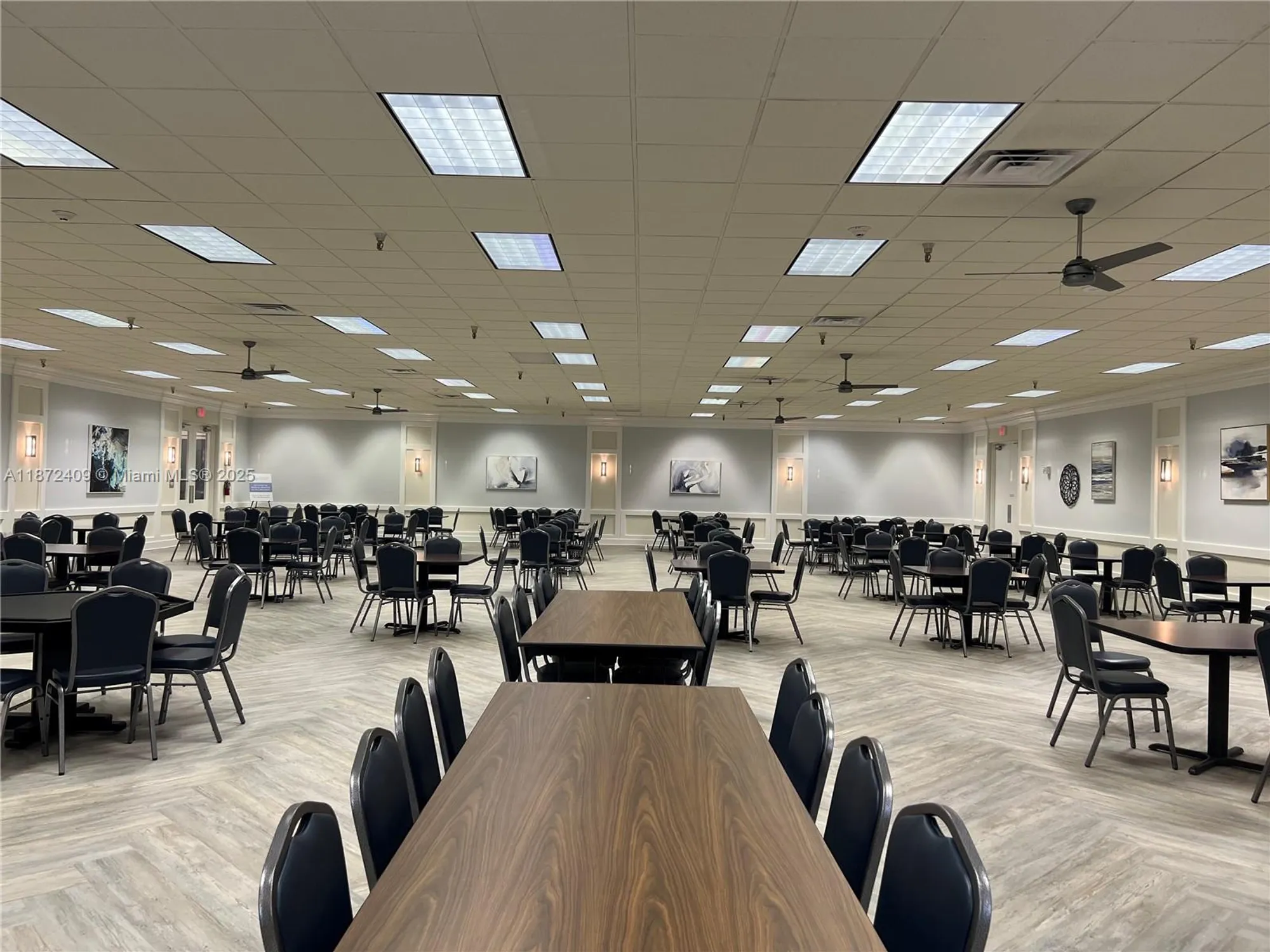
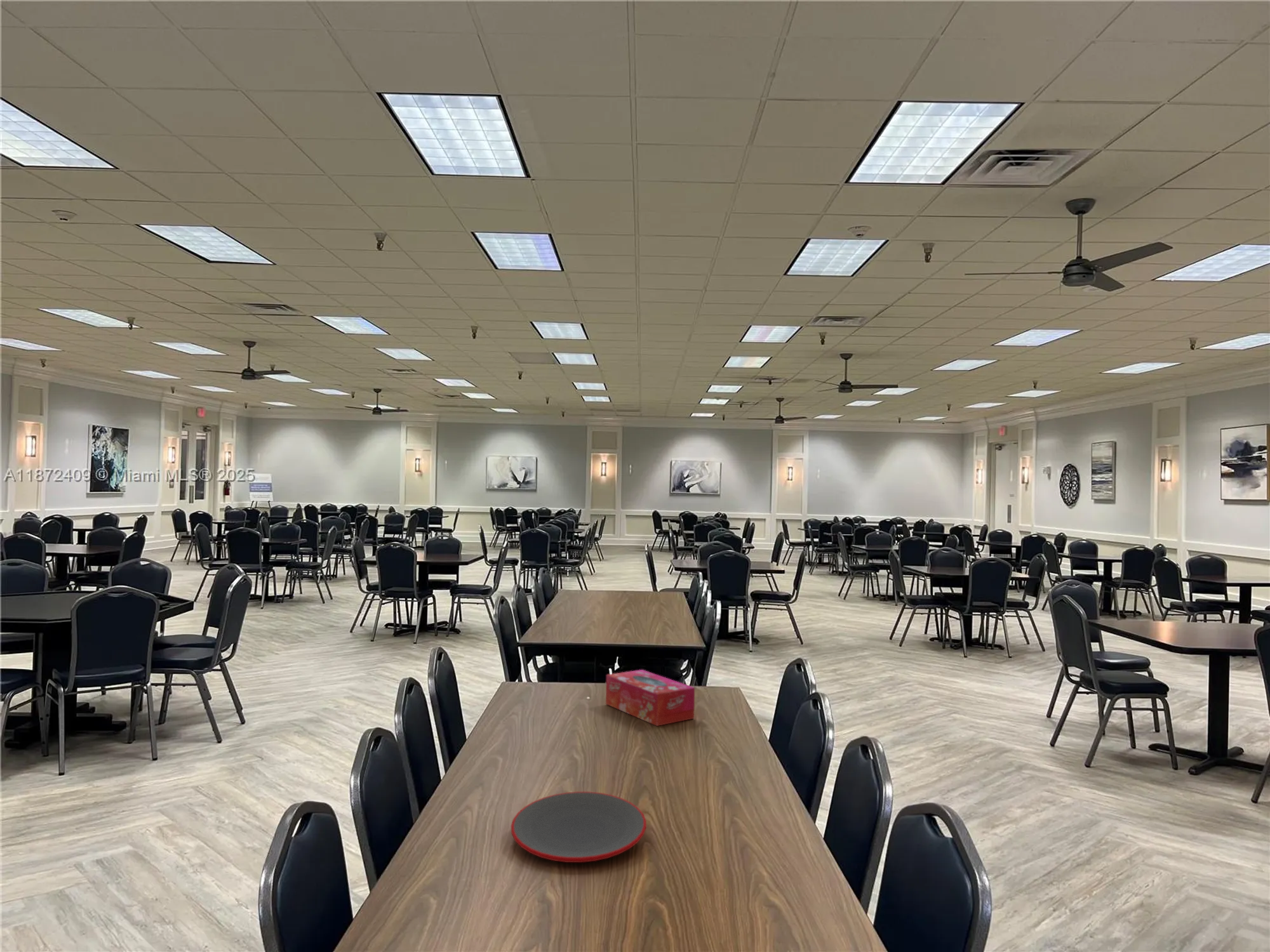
+ plate (578, 827)
+ tissue box (649, 696)
